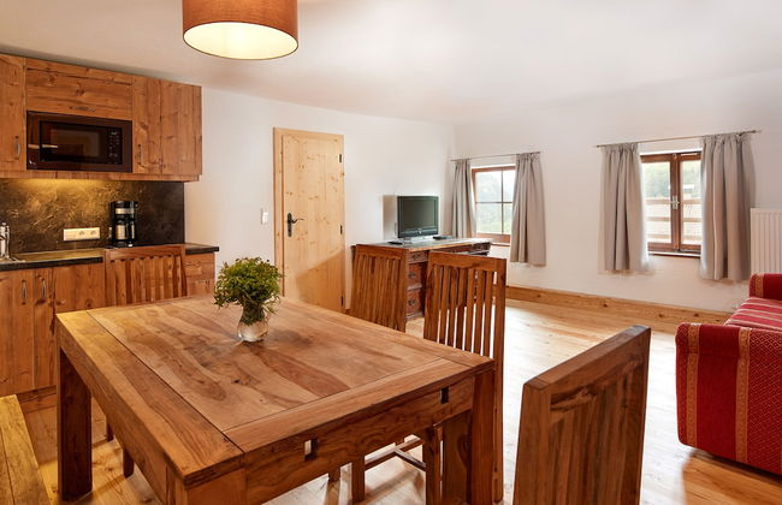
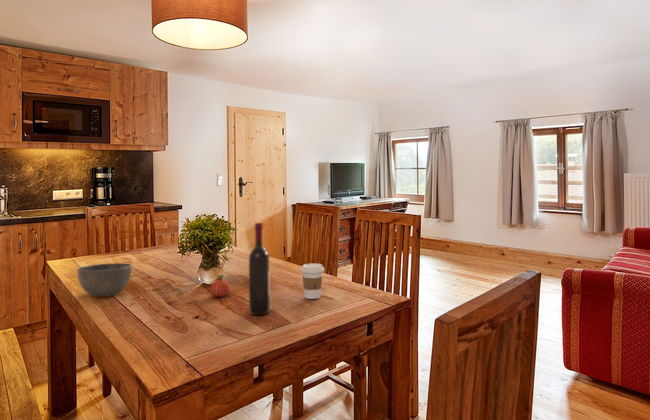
+ apple (220, 285)
+ bowl (105, 280)
+ coffee cup (312, 281)
+ wine bottle (259, 268)
